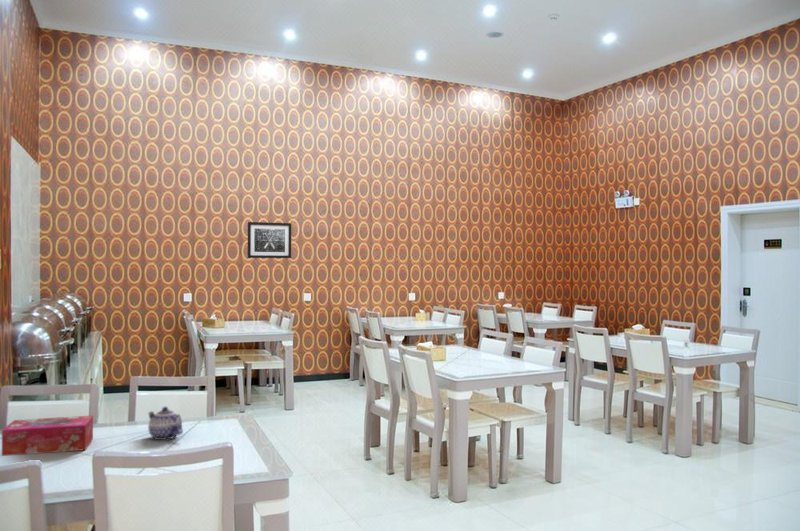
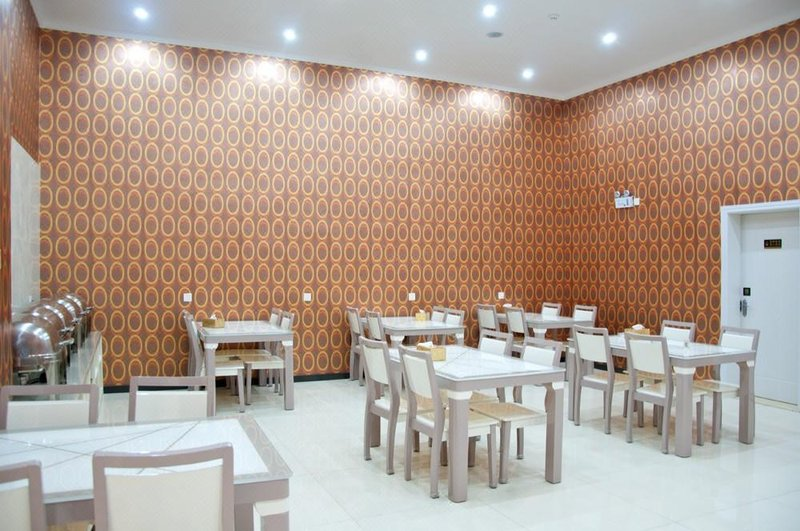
- wall art (269, 240)
- teapot (165, 422)
- tissue box (49, 434)
